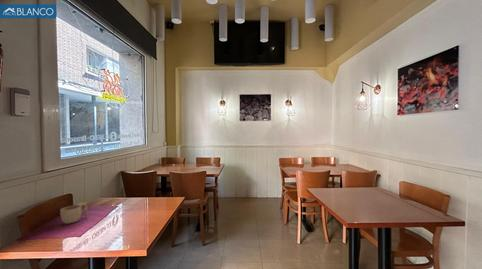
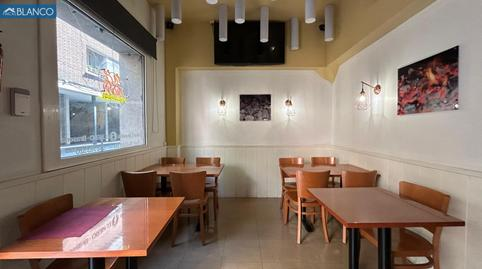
- cup (75, 213)
